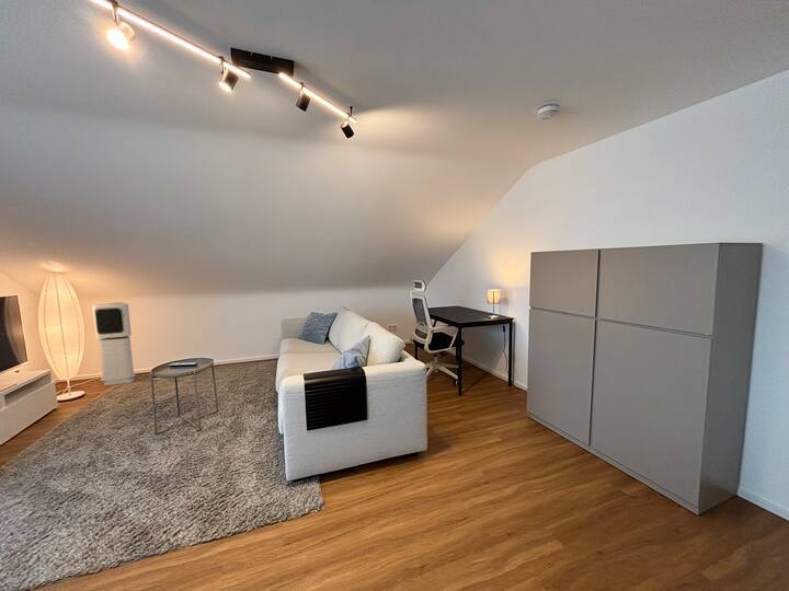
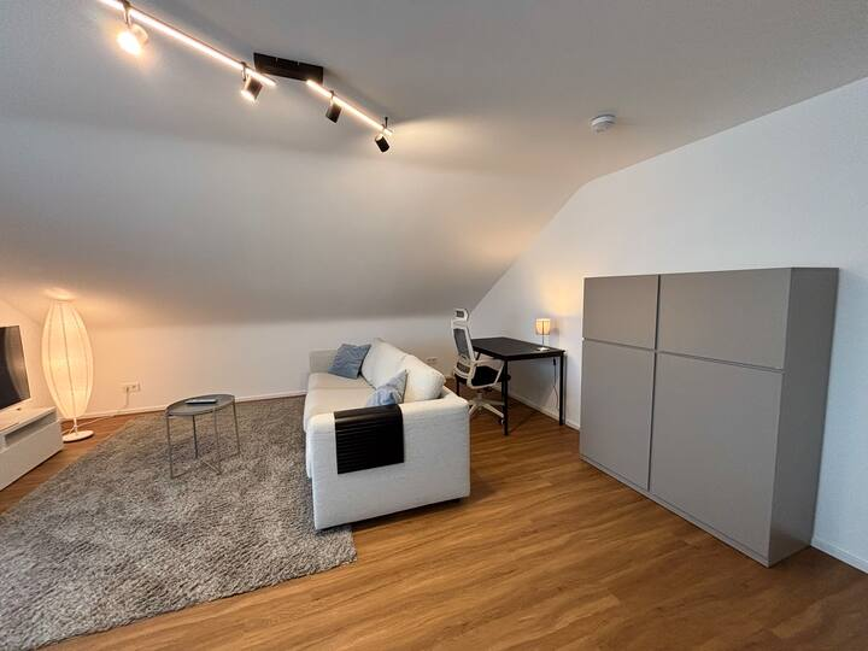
- air purifier (118, 341)
